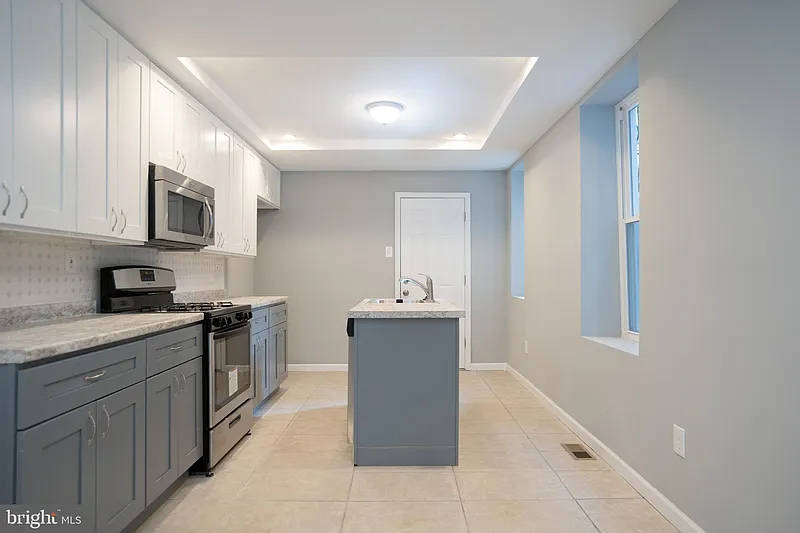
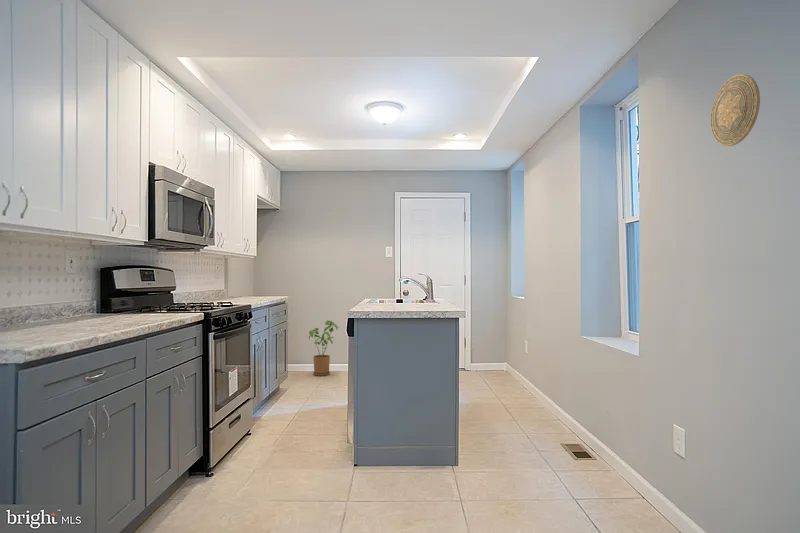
+ decorative plate (730, 111)
+ house plant (323, 348)
